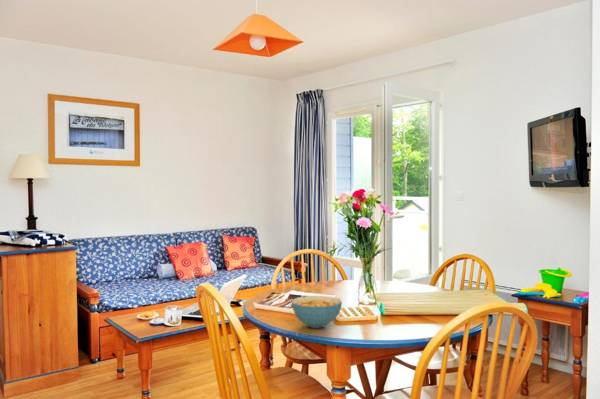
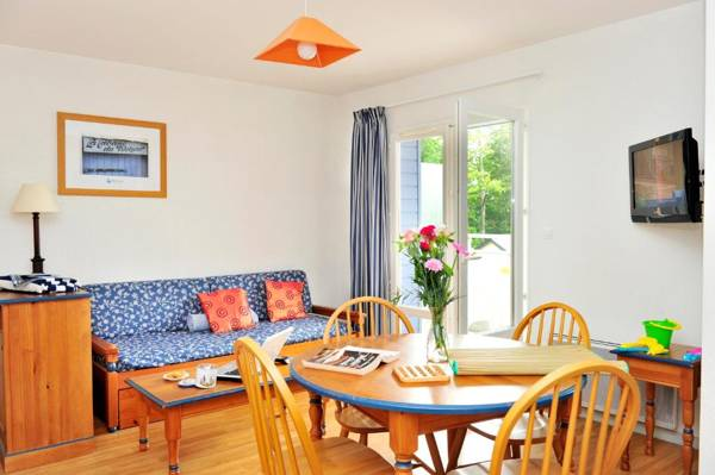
- cereal bowl (316, 313)
